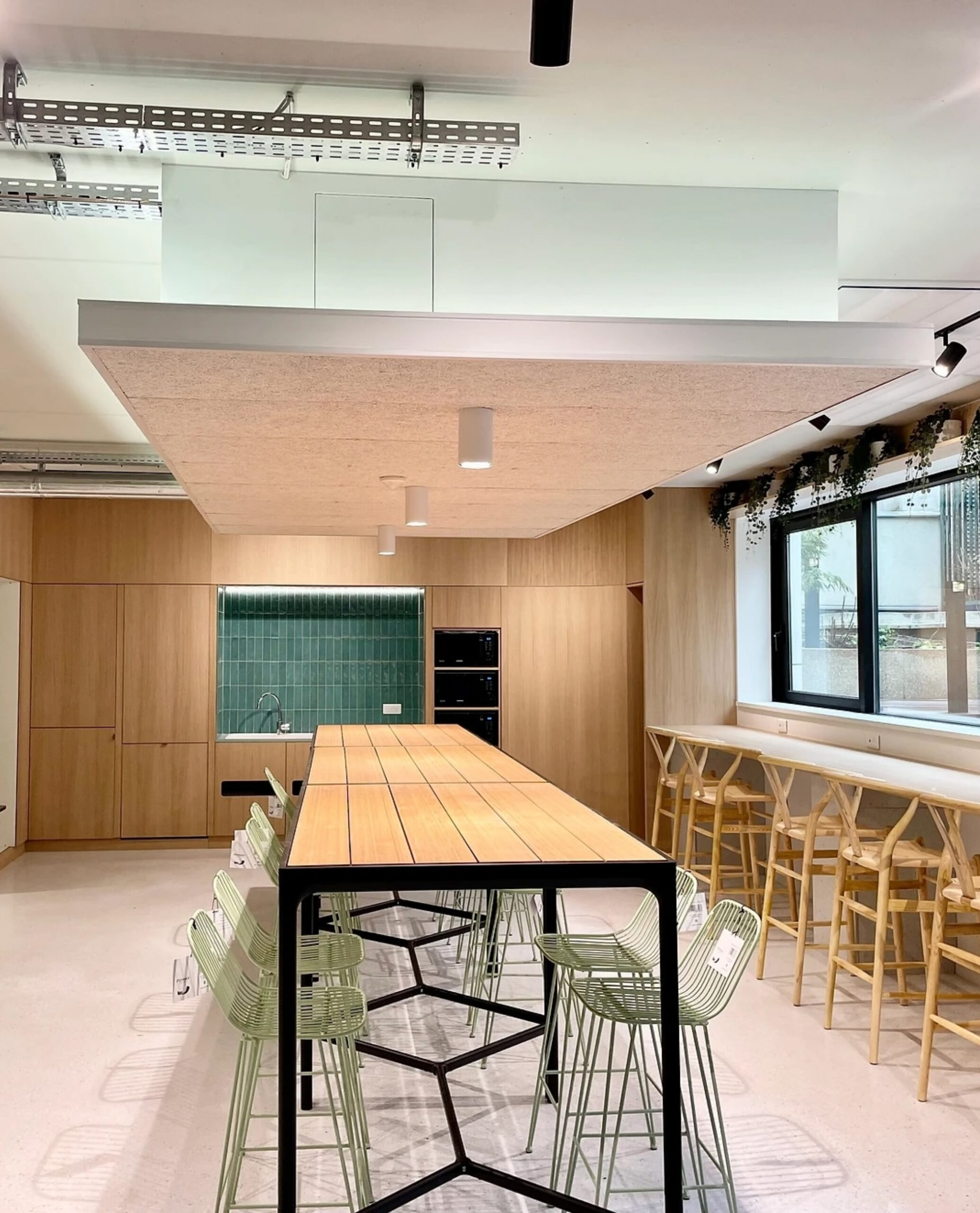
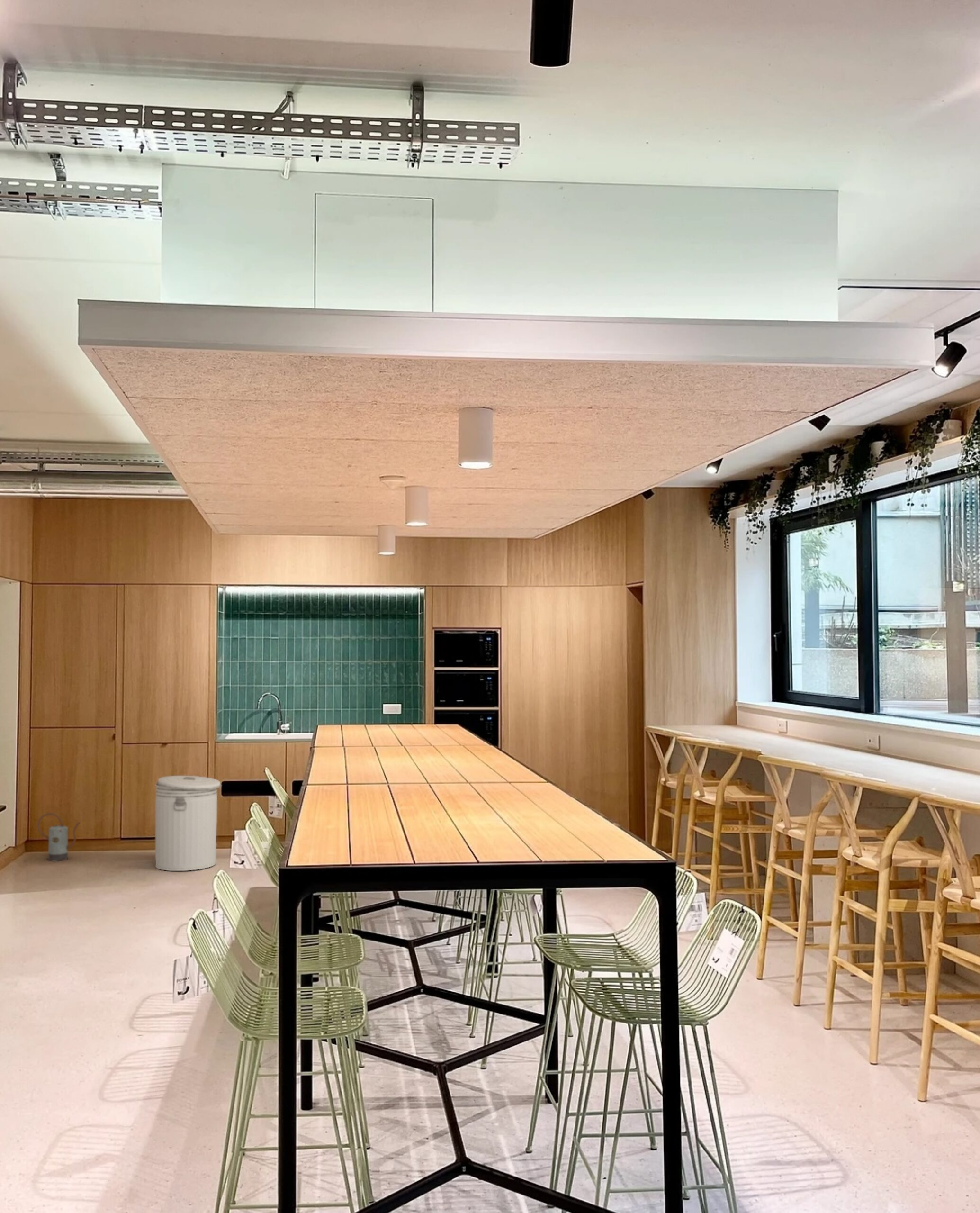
+ can (188, 821)
+ watering can (59, 836)
